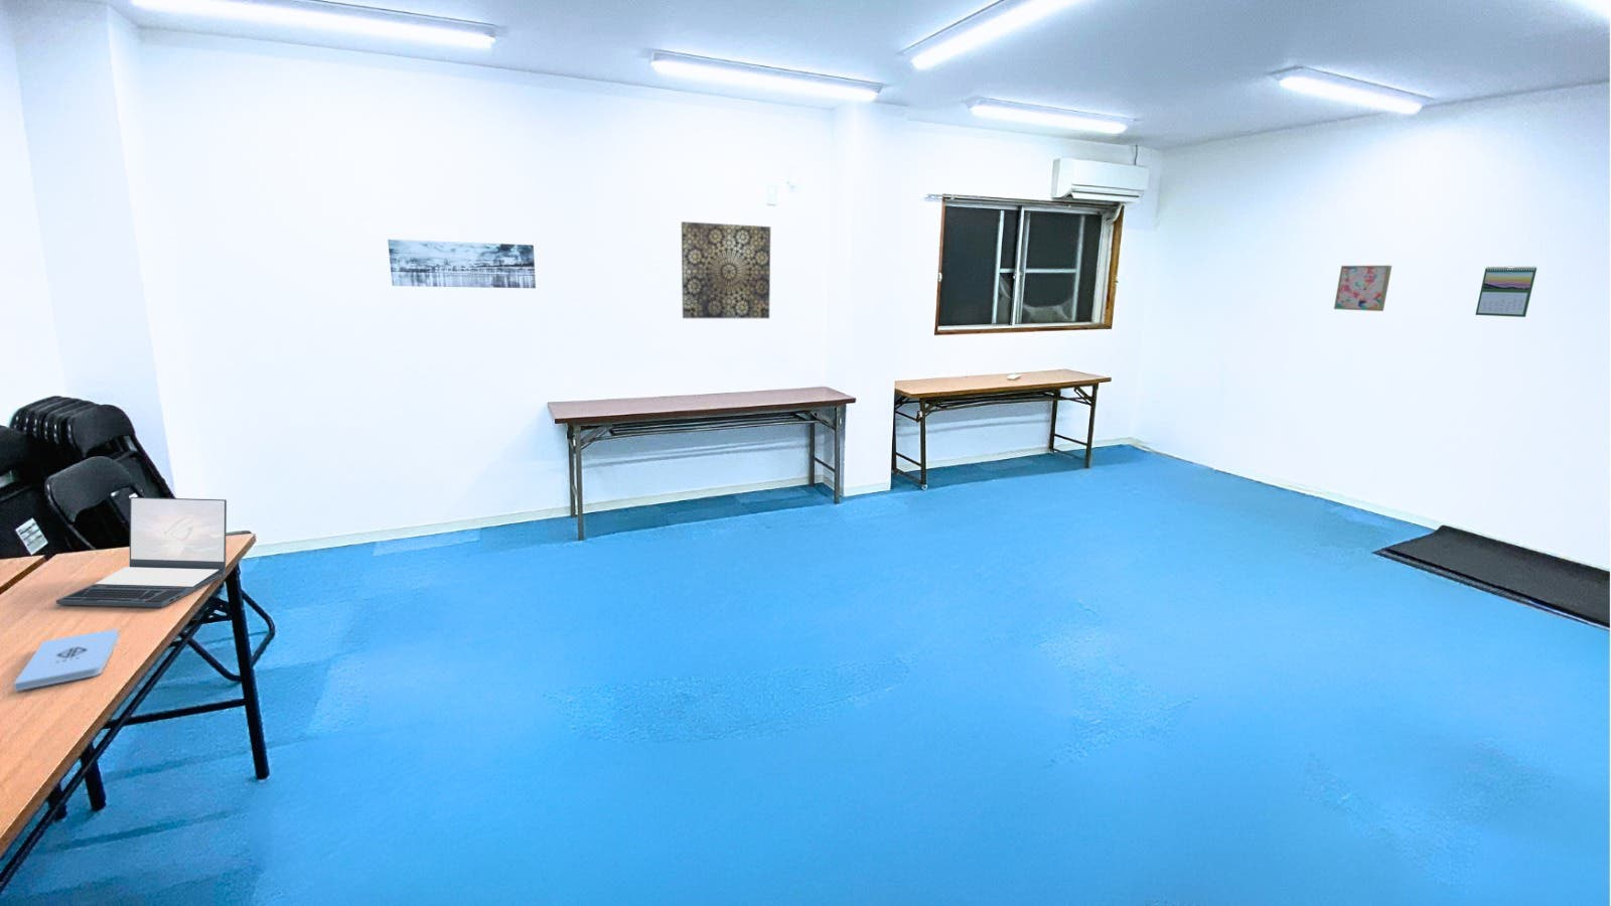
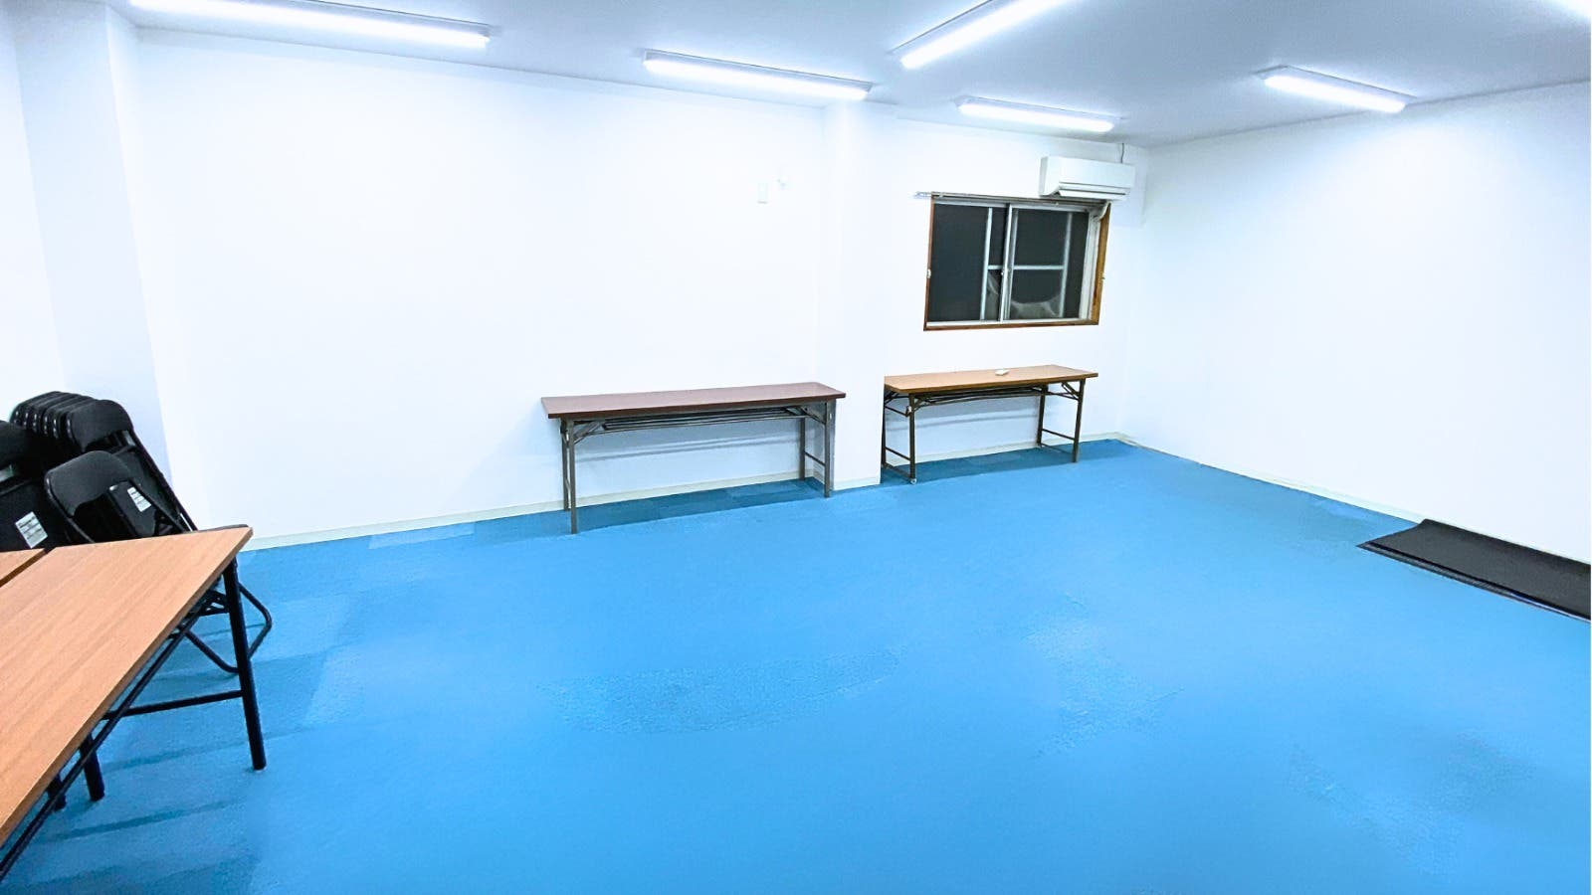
- laptop (145, 549)
- wall art (1361, 288)
- wall art (465, 264)
- notepad (71, 657)
- wall art (727, 272)
- calendar (1505, 291)
